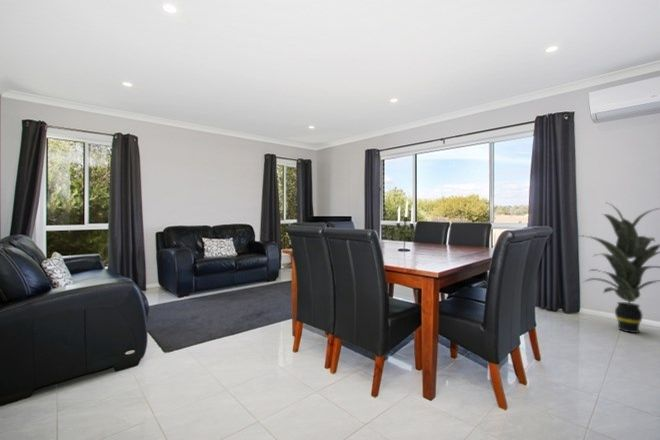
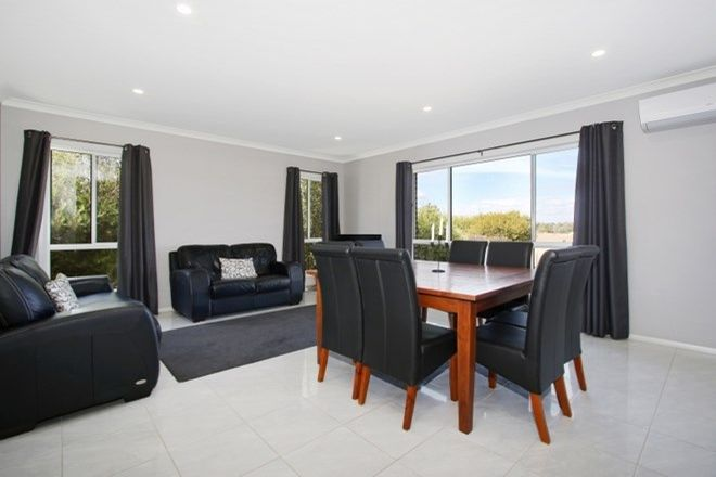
- indoor plant (622, 265)
